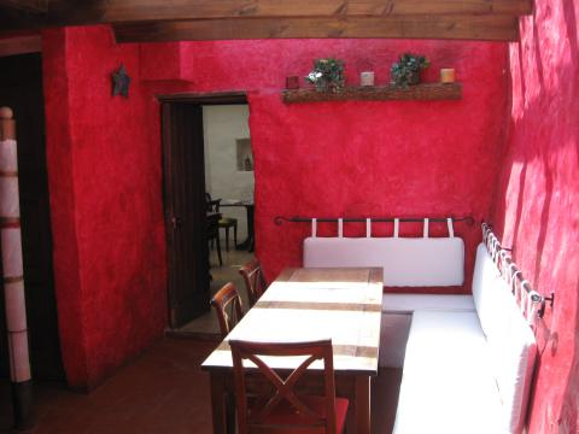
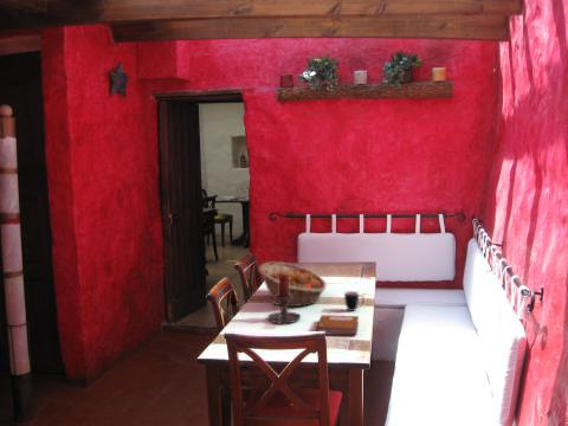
+ fruit basket (292, 282)
+ candle holder (283, 298)
+ notebook (337, 324)
+ mug (354, 301)
